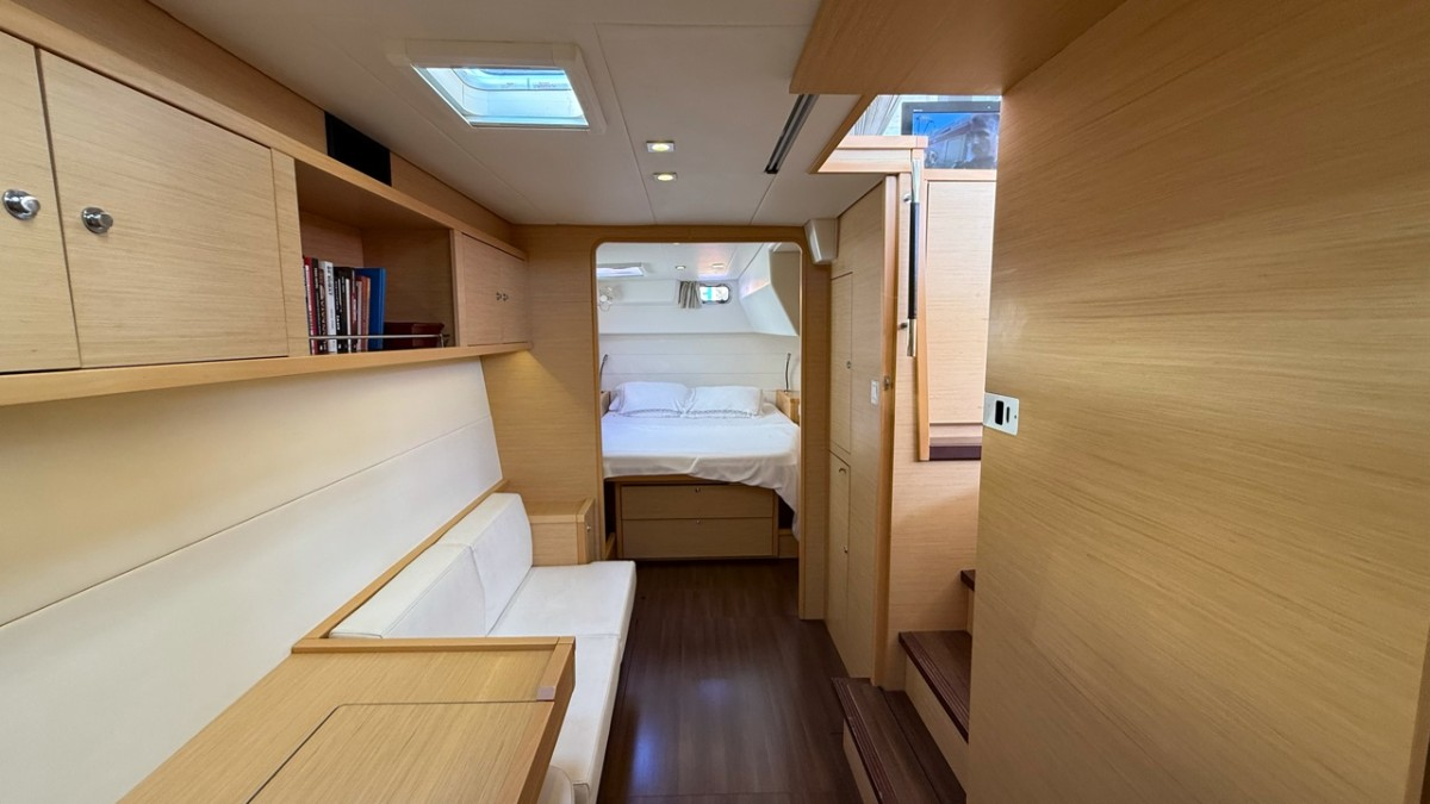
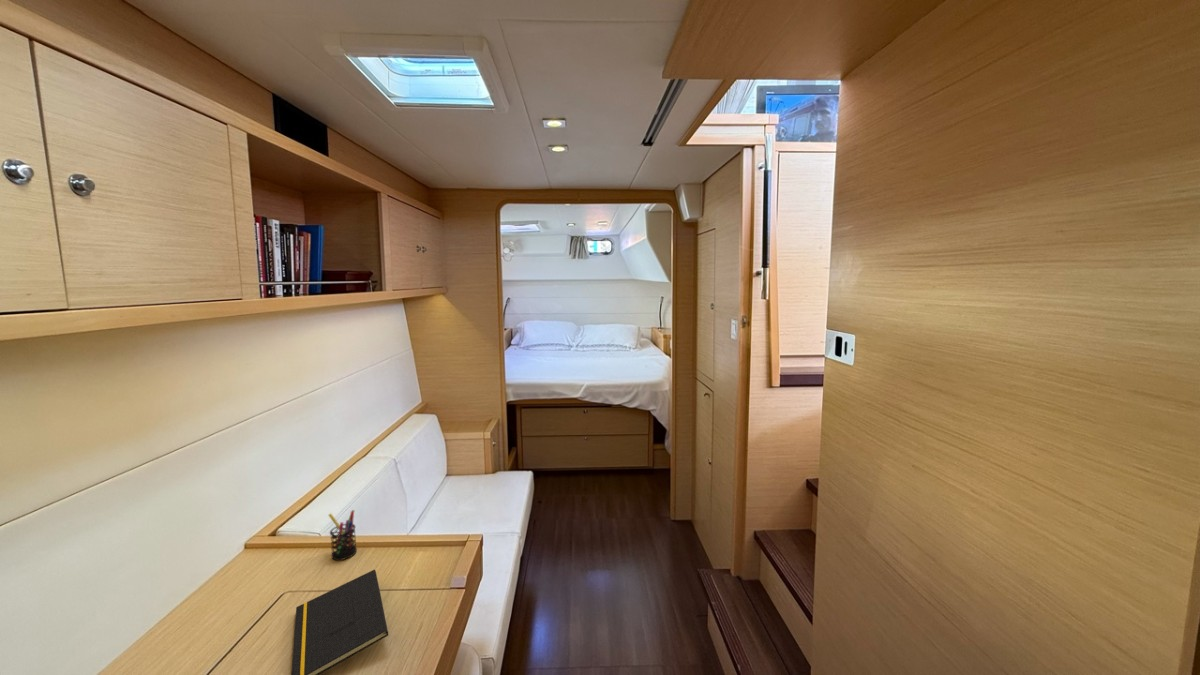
+ notepad (339, 620)
+ pen holder (345, 531)
